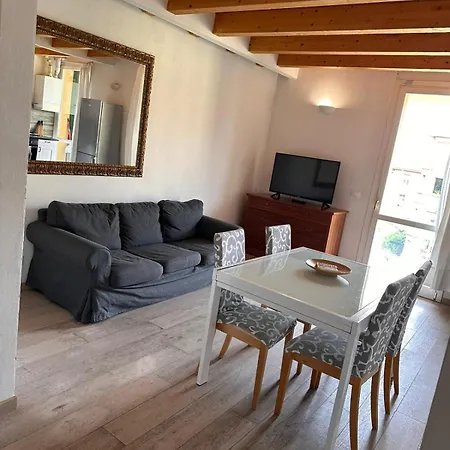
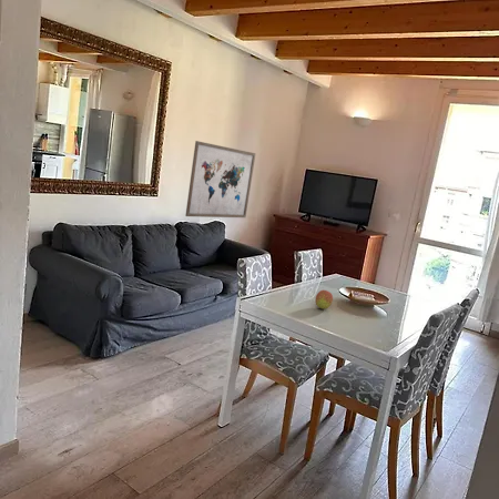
+ wall art (223, 182)
+ fruit (324, 299)
